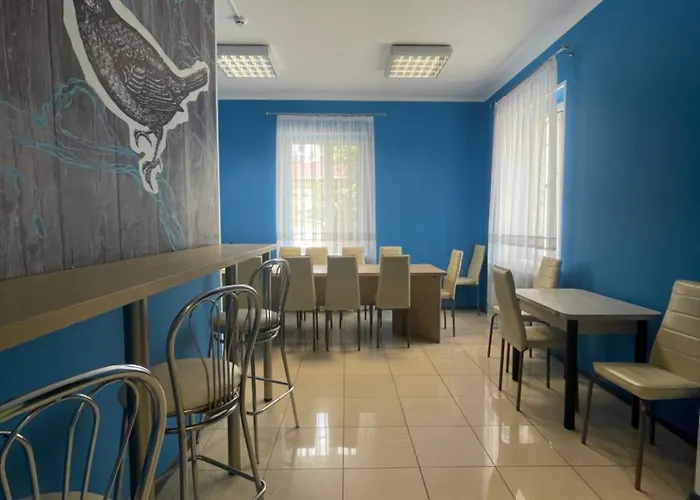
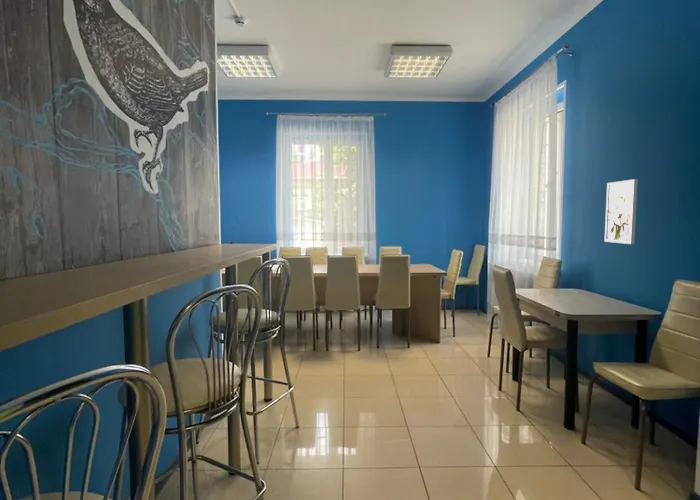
+ wall art (620, 212)
